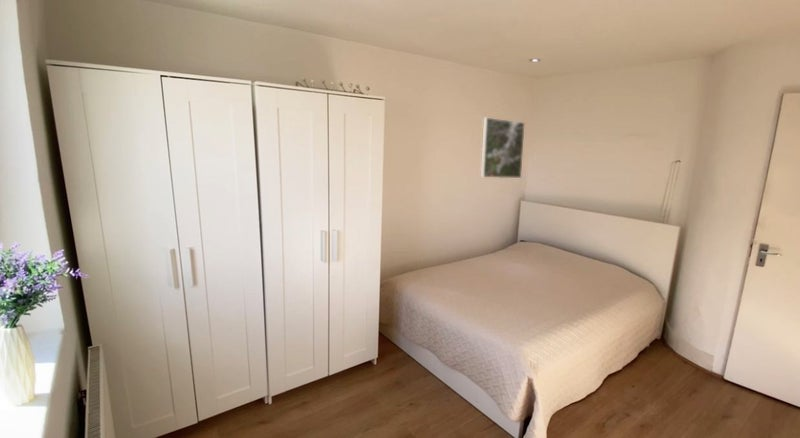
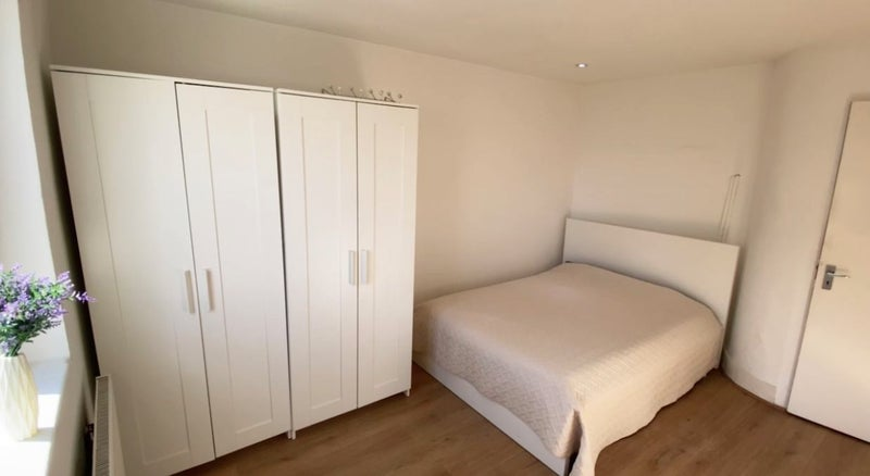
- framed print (503, 149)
